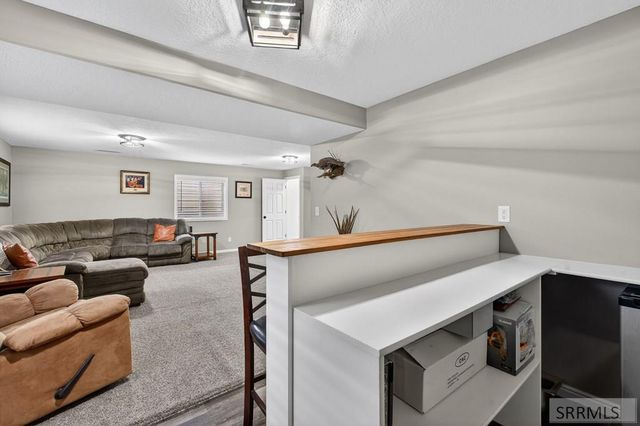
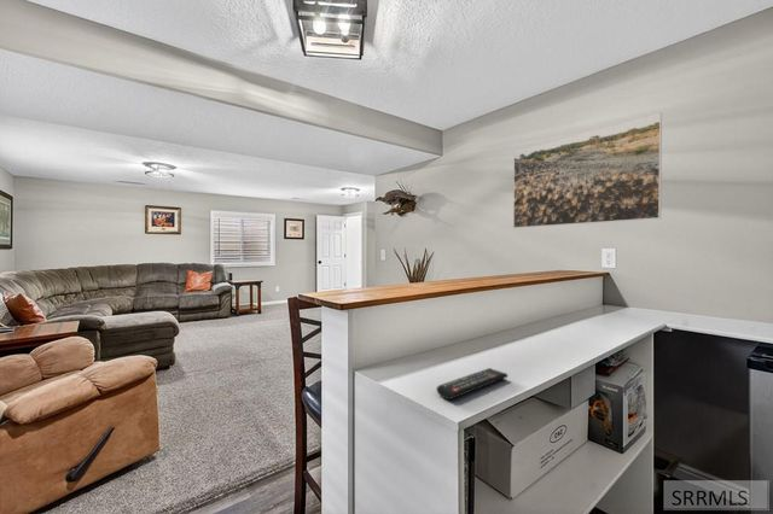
+ remote control (473, 382)
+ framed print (575, 180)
